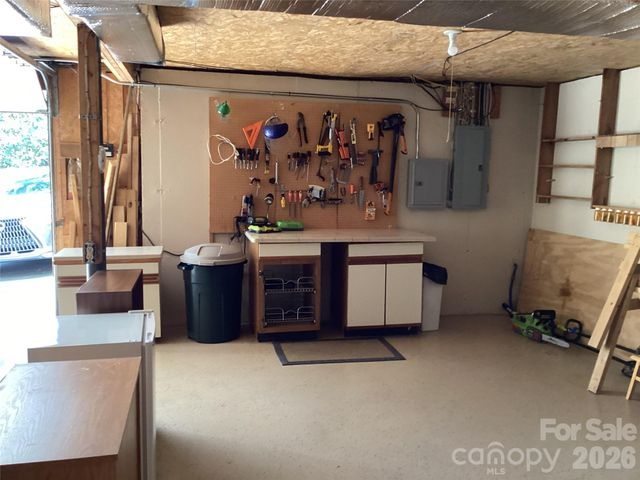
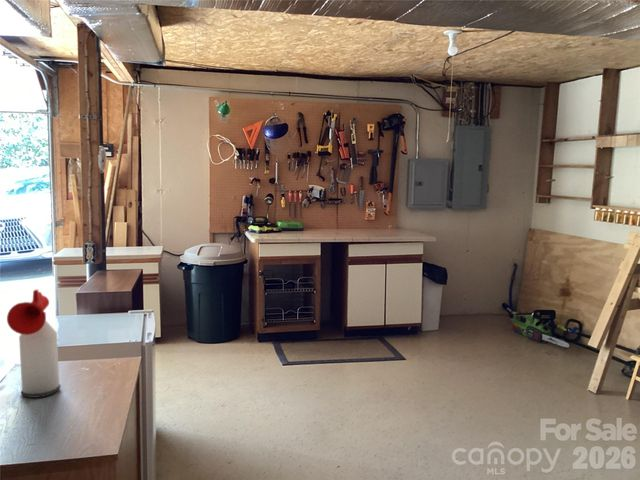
+ air horn (35, 344)
